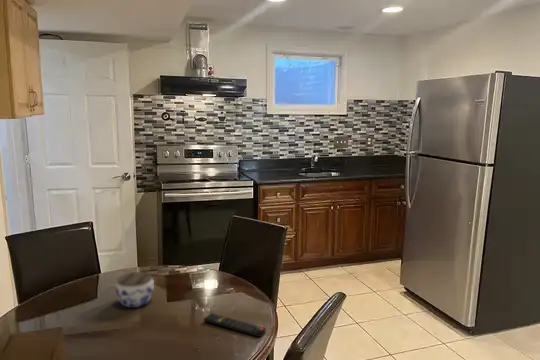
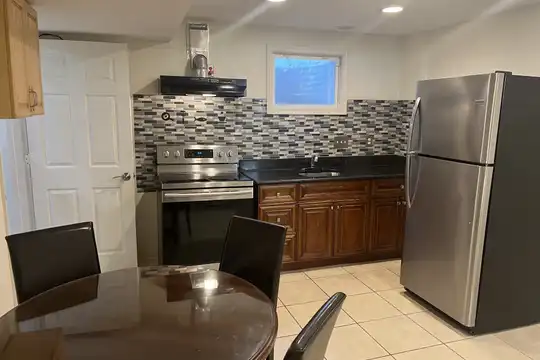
- jar (135, 289)
- remote control (234, 325)
